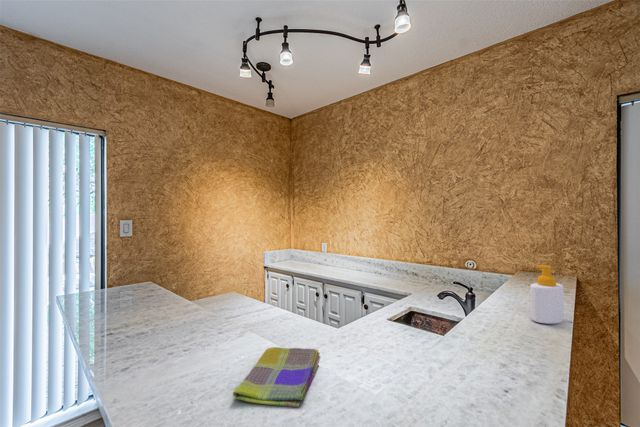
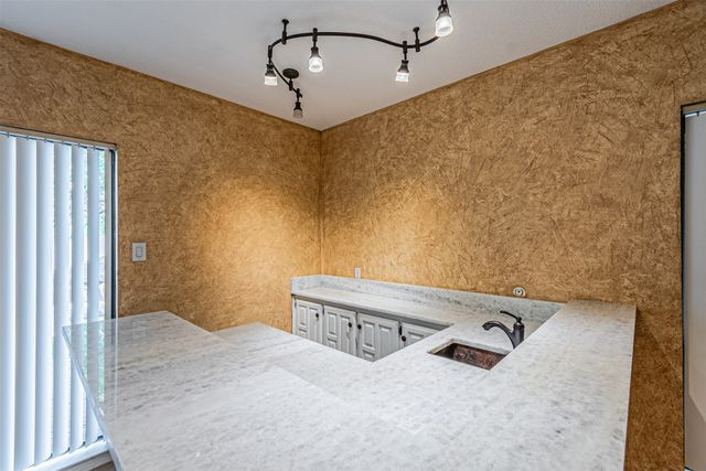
- soap bottle (546, 292)
- dish towel (281, 371)
